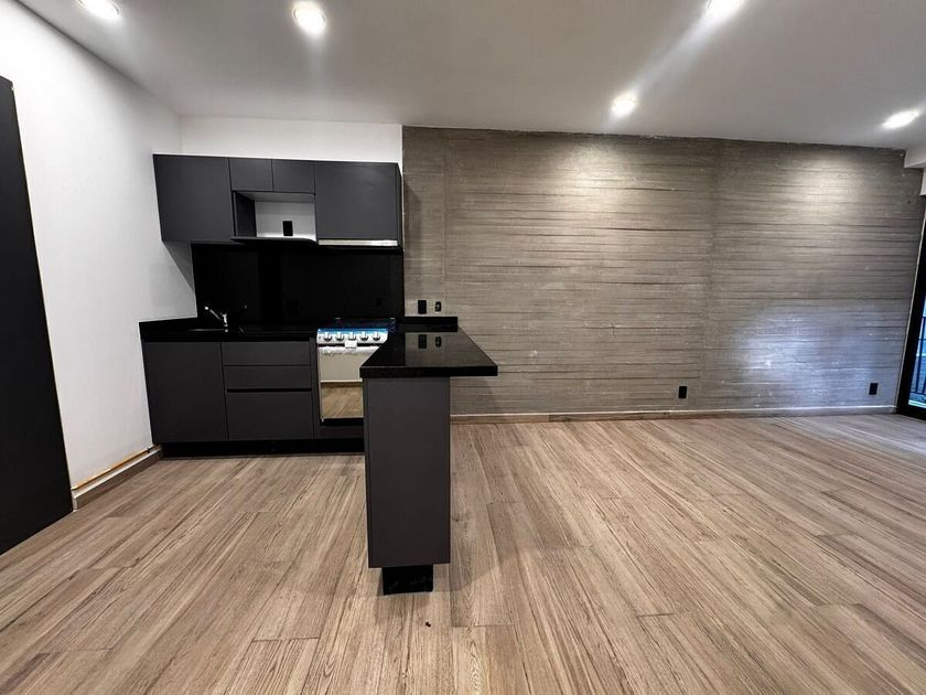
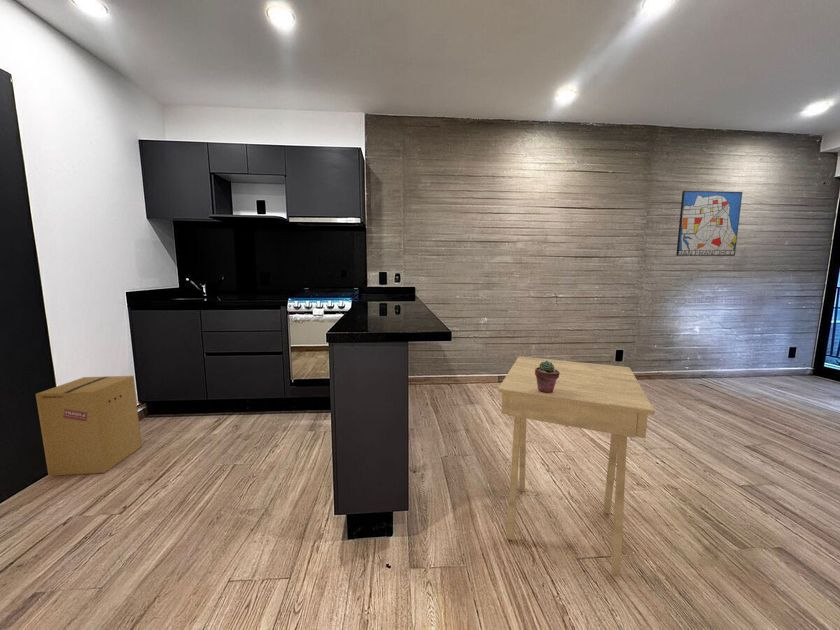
+ potted succulent (546, 375)
+ cardboard box (93, 422)
+ side table (571, 426)
+ wall art (709, 224)
